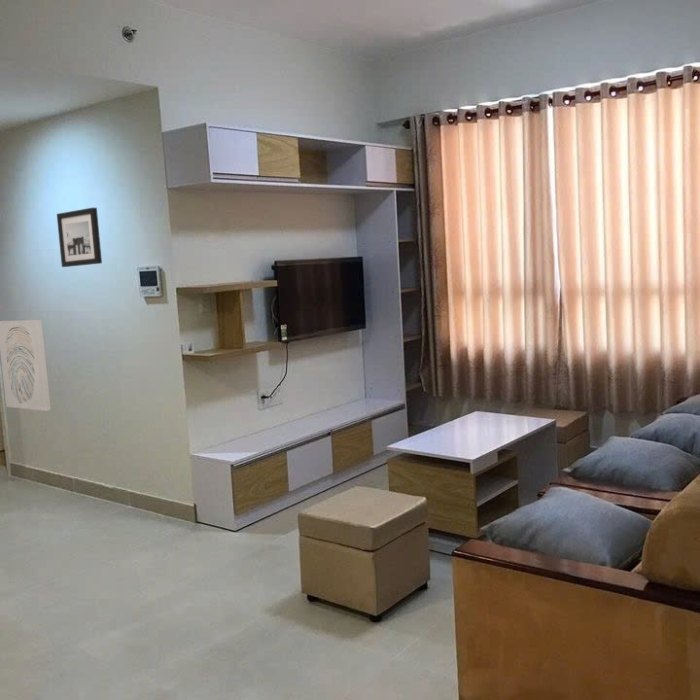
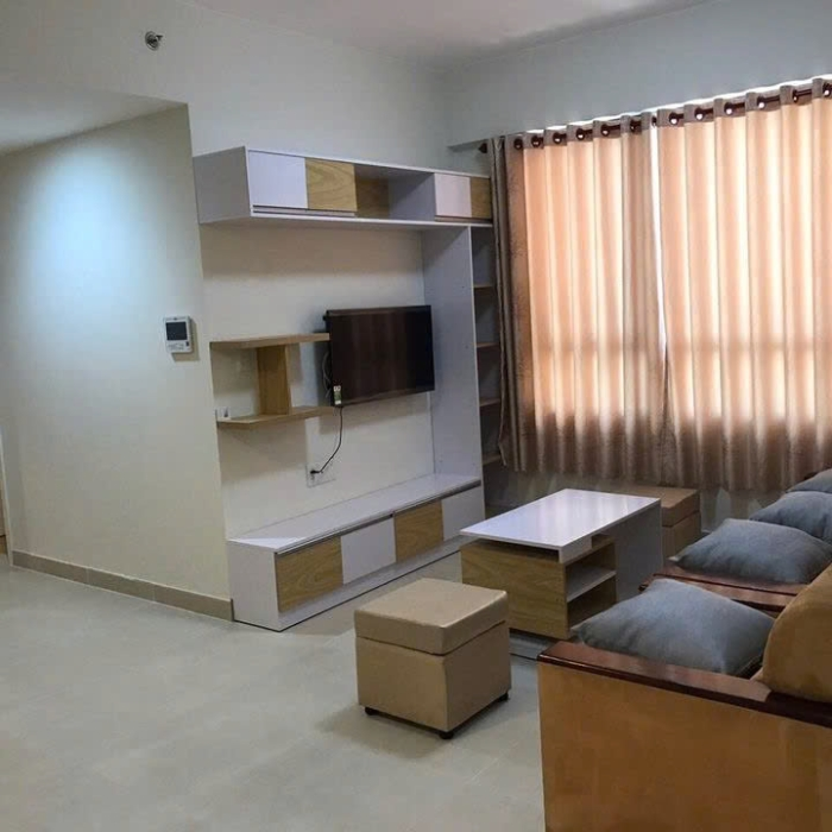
- wall art (78, 238)
- wall art (23, 364)
